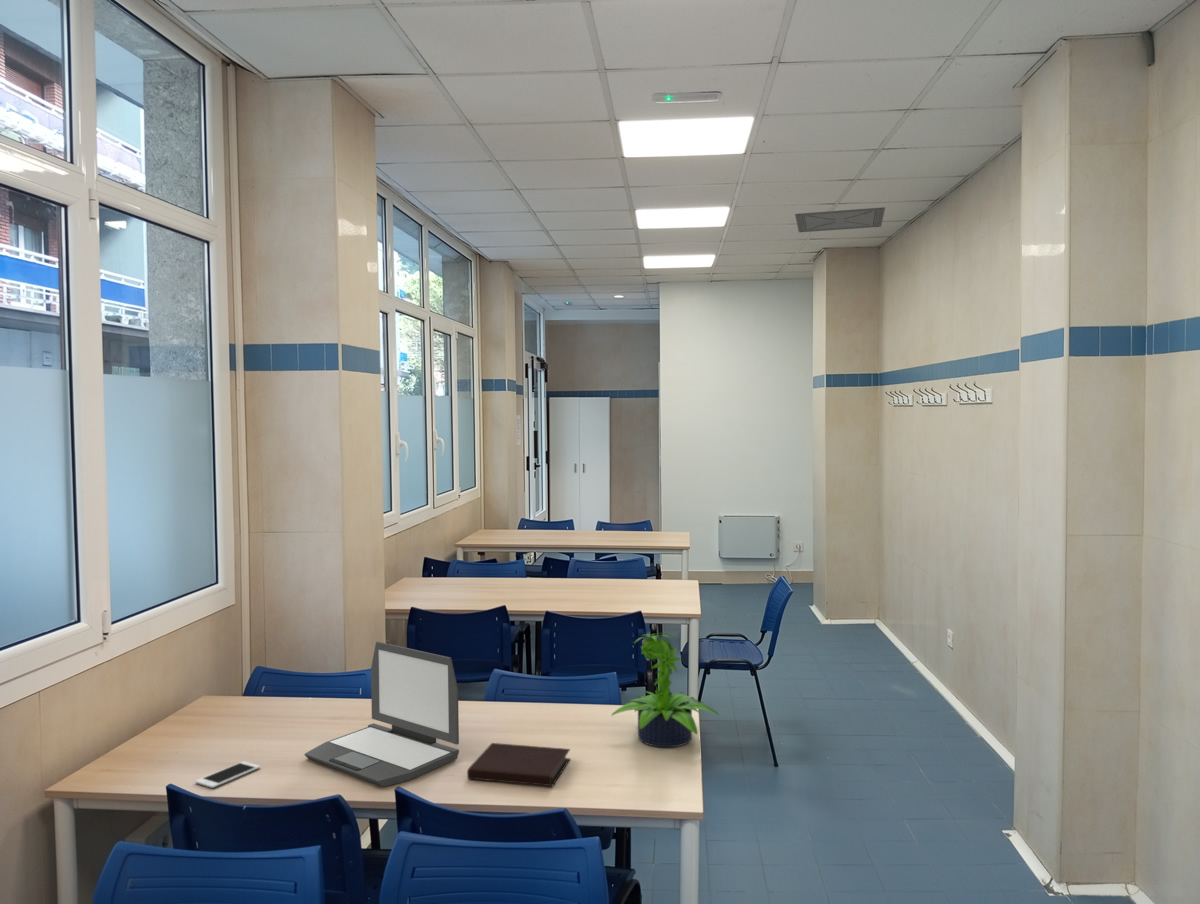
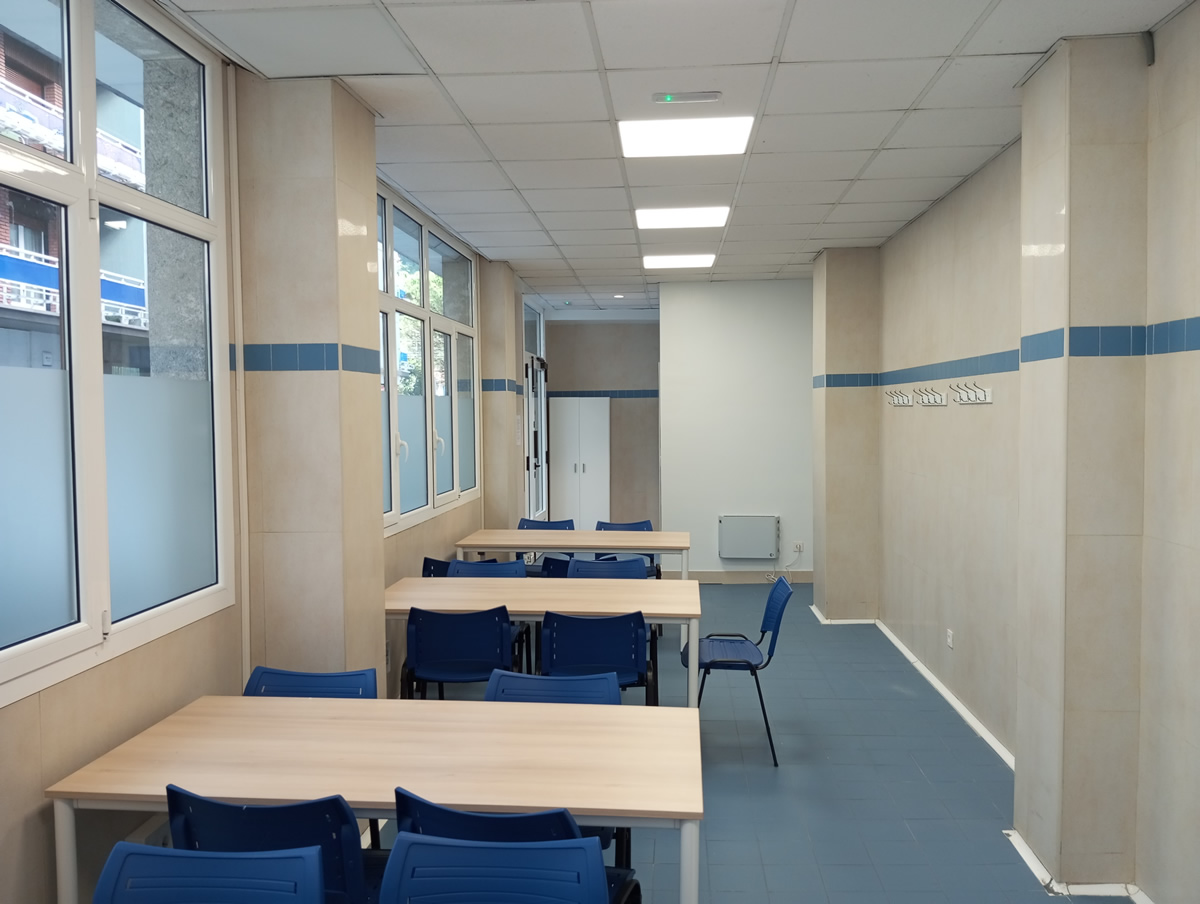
- potted plant (666, 686)
- ceiling vent (839, 220)
- notebook (520, 763)
- laptop (378, 708)
- cell phone (228, 774)
